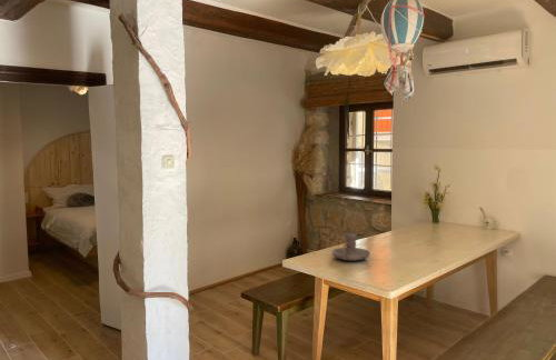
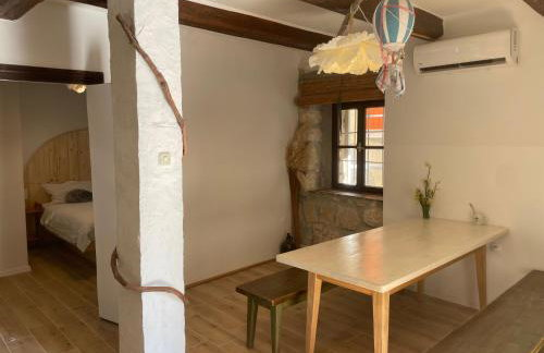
- candle holder (349, 247)
